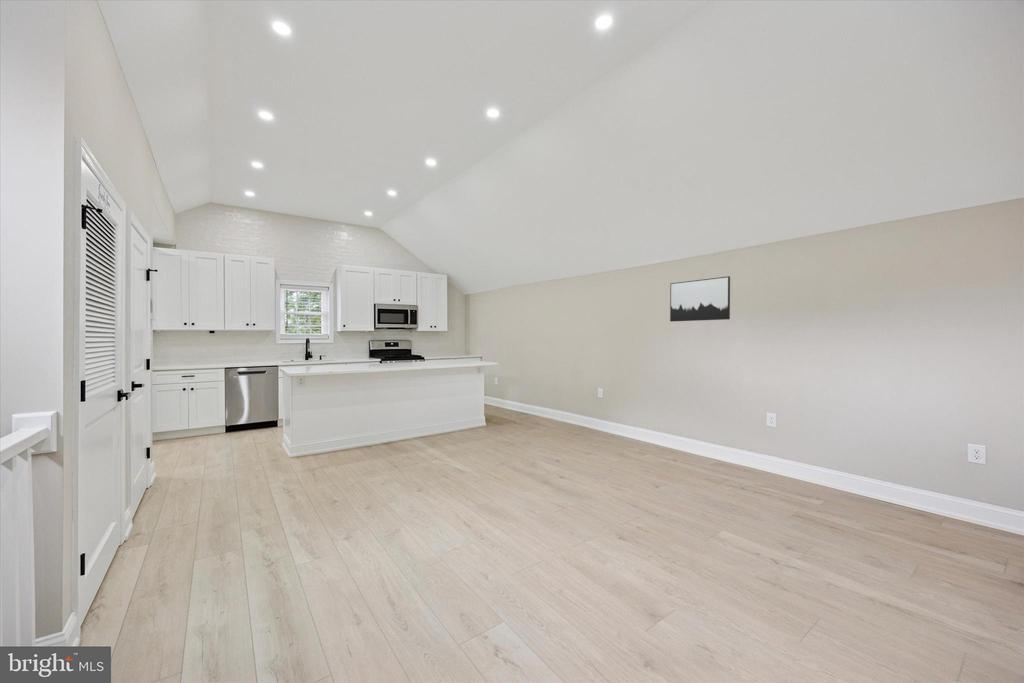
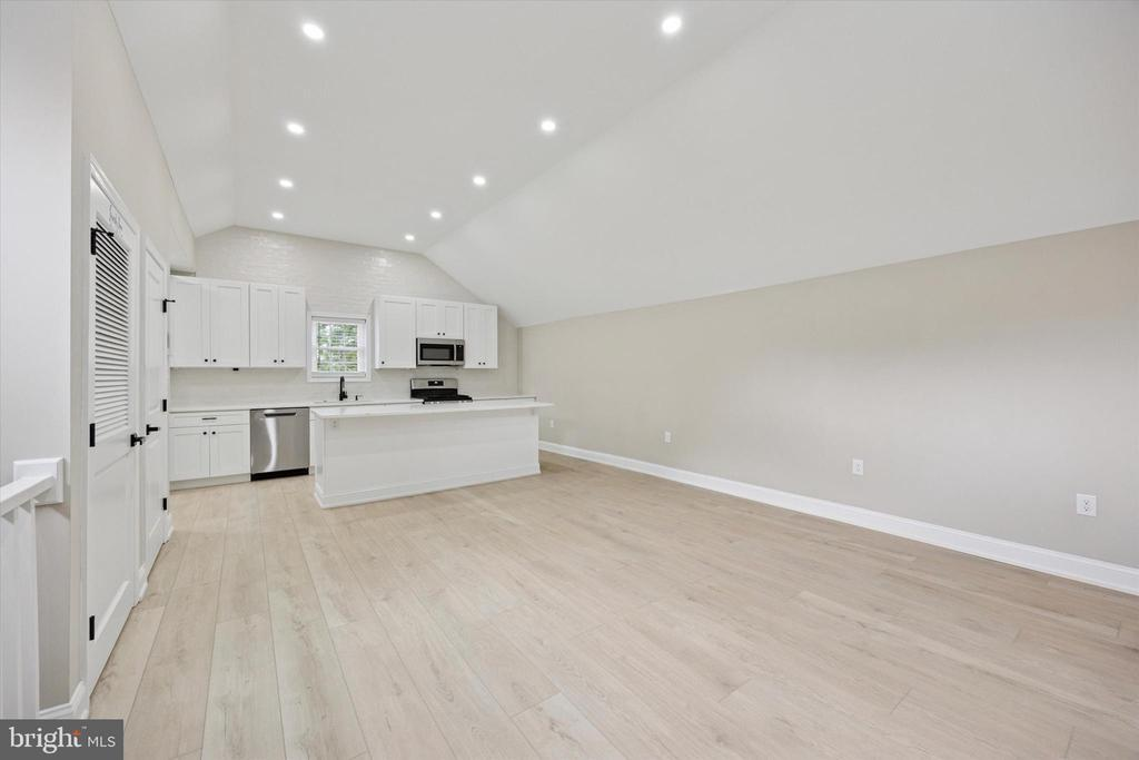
- wall art (698, 300)
